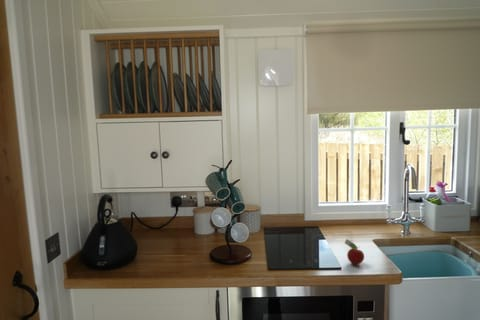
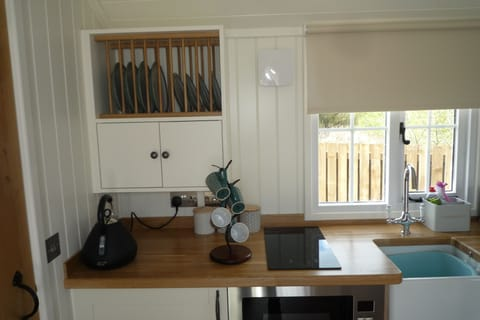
- fruit (355, 252)
